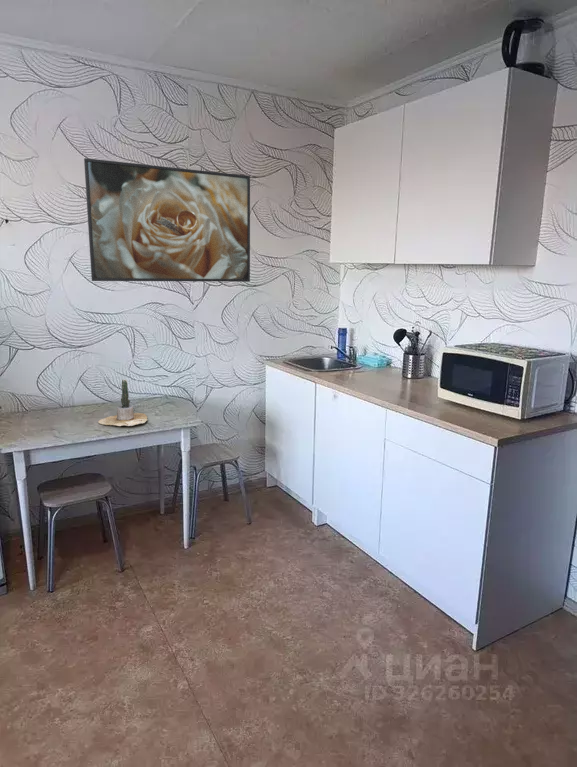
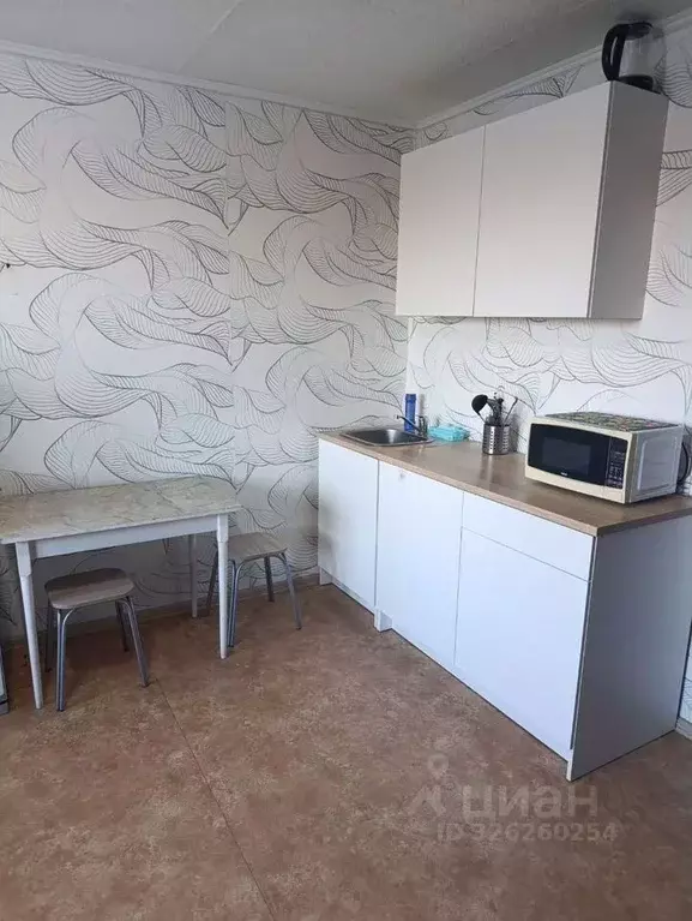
- potted cactus (127, 399)
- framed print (174, 225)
